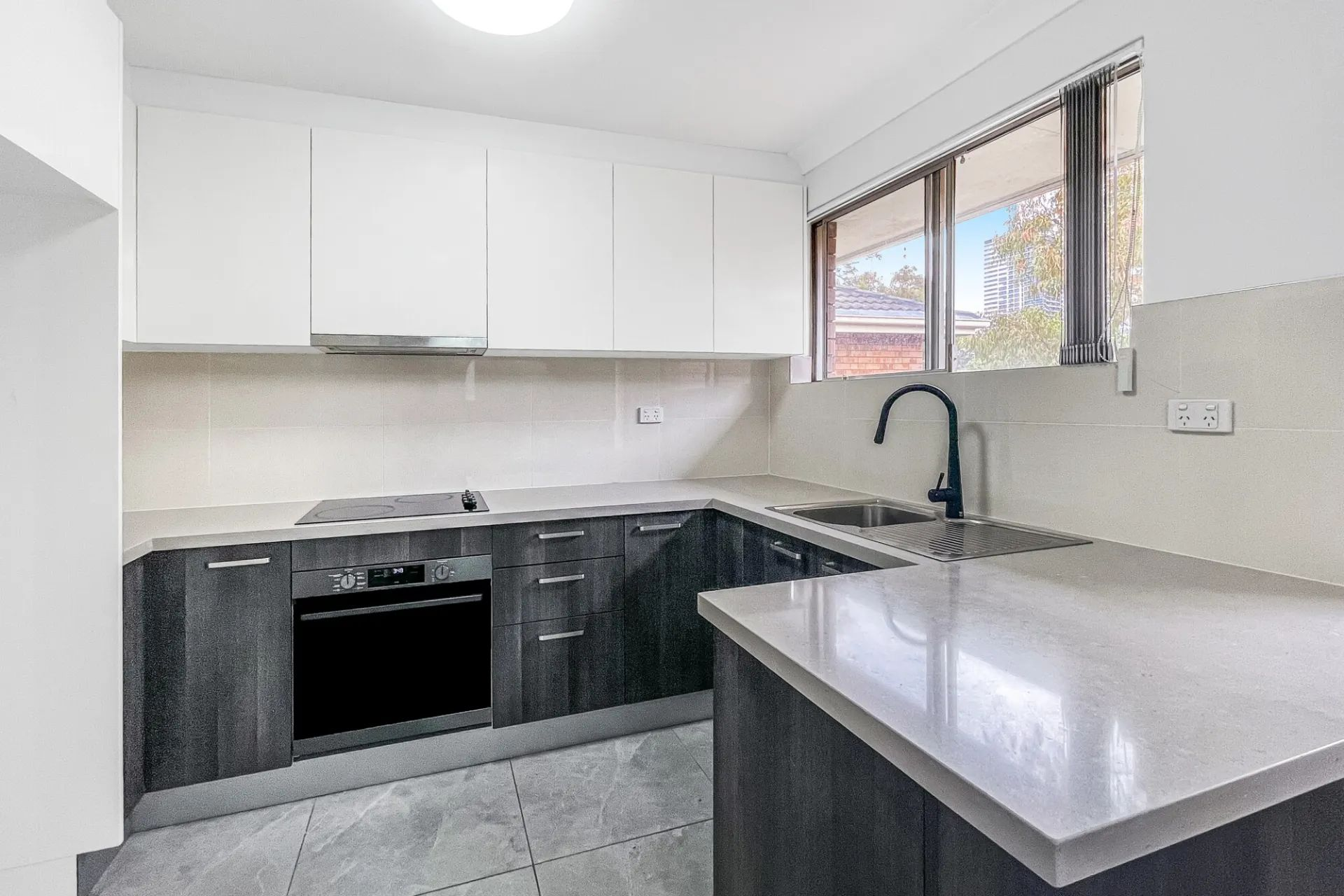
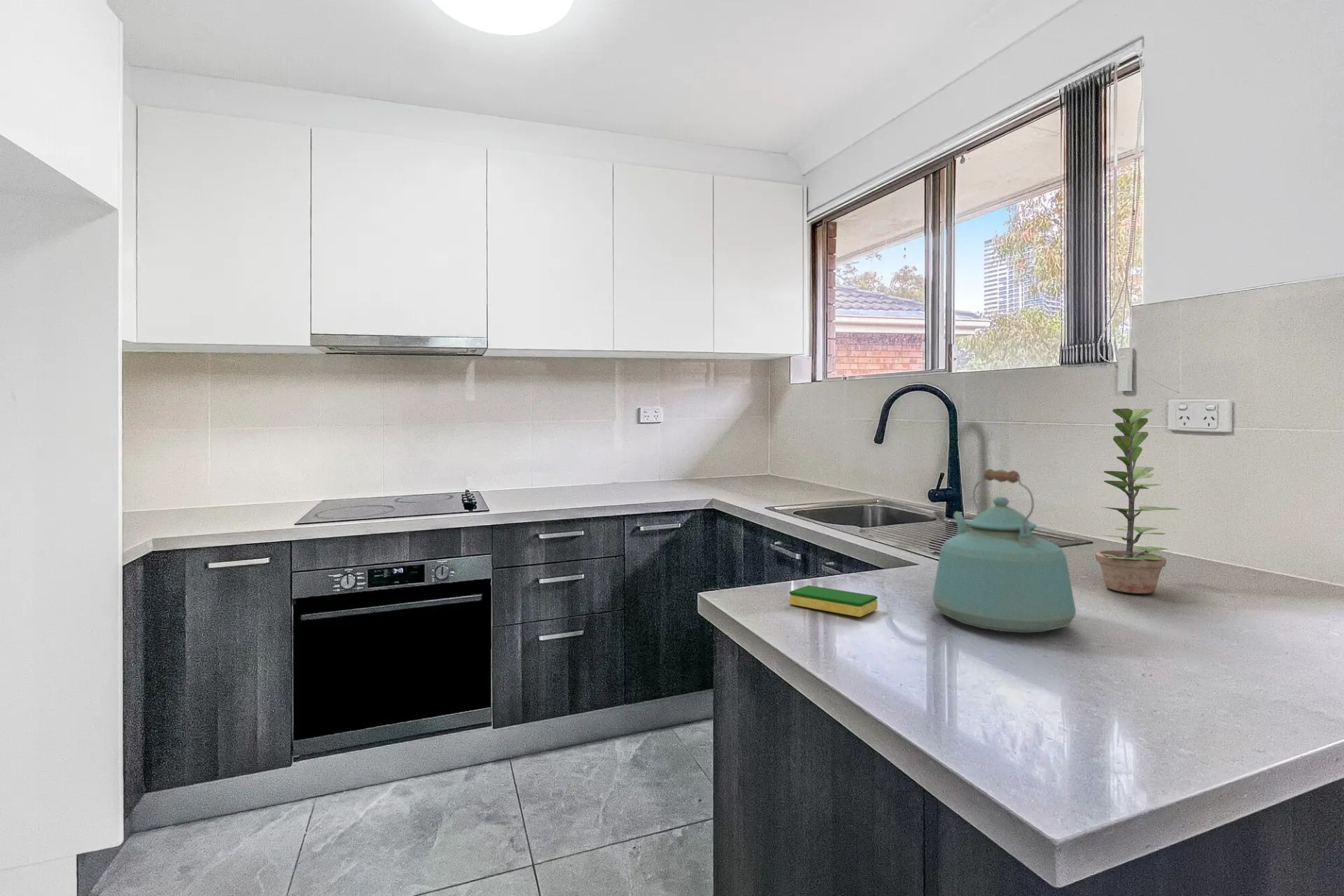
+ kettle (993, 542)
+ plant (1134, 498)
+ dish sponge (832, 600)
